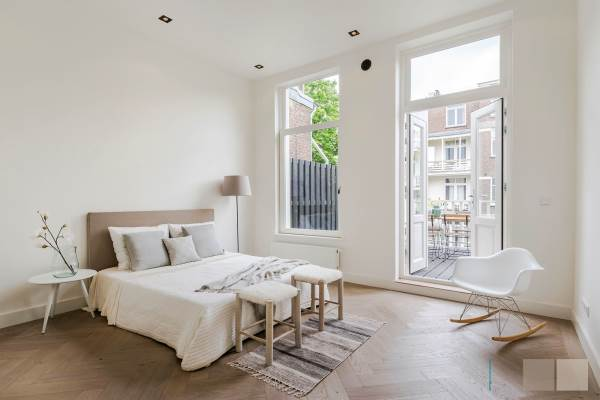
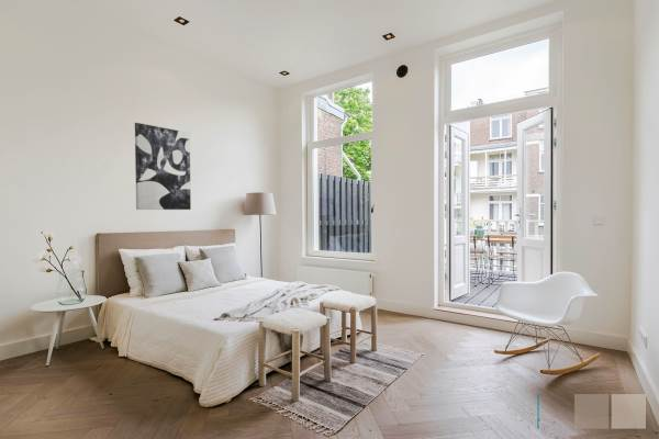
+ wall art (164, 169)
